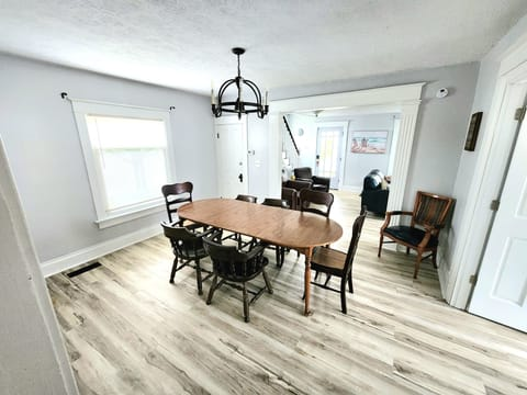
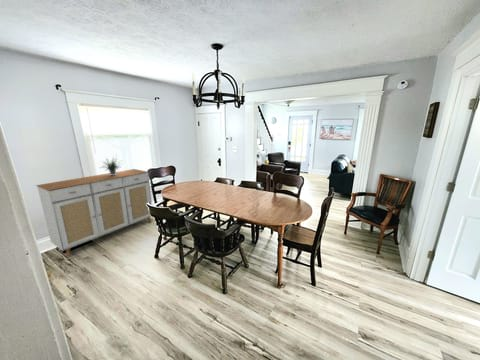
+ potted plant (112, 164)
+ sideboard (105, 206)
